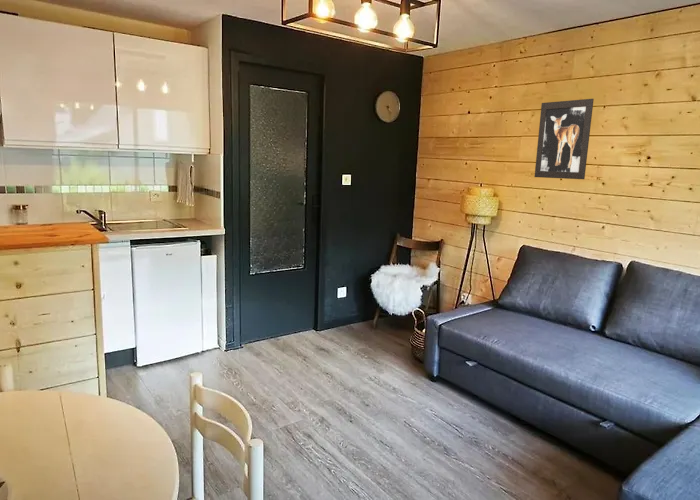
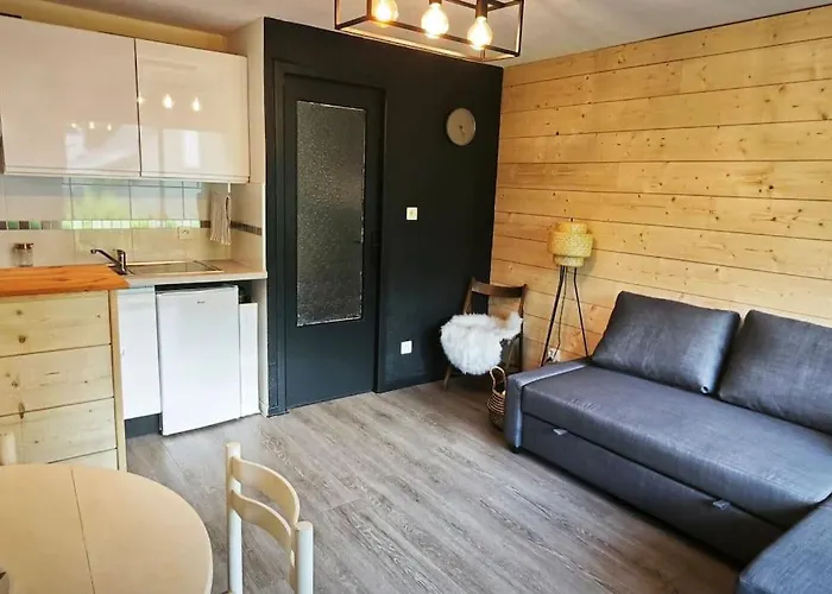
- wall art (562, 140)
